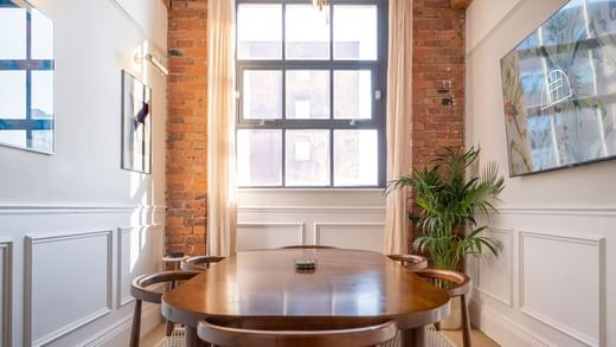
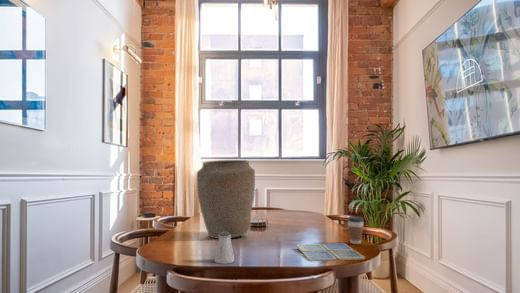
+ saltshaker (224, 247)
+ vase (225, 198)
+ coffee cup (355, 230)
+ drink coaster (328, 251)
